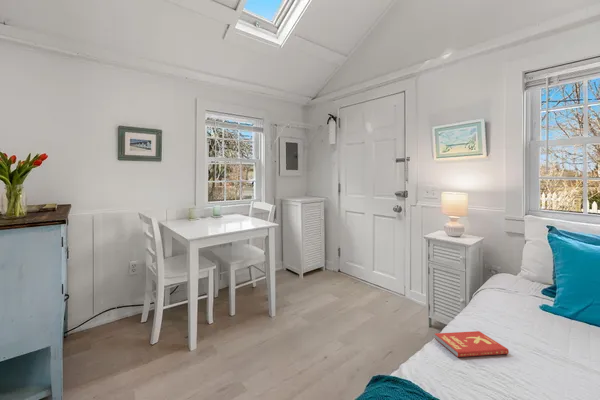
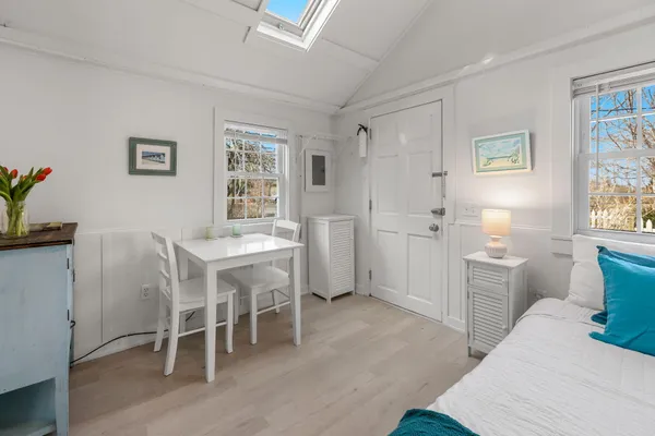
- book (469, 343)
